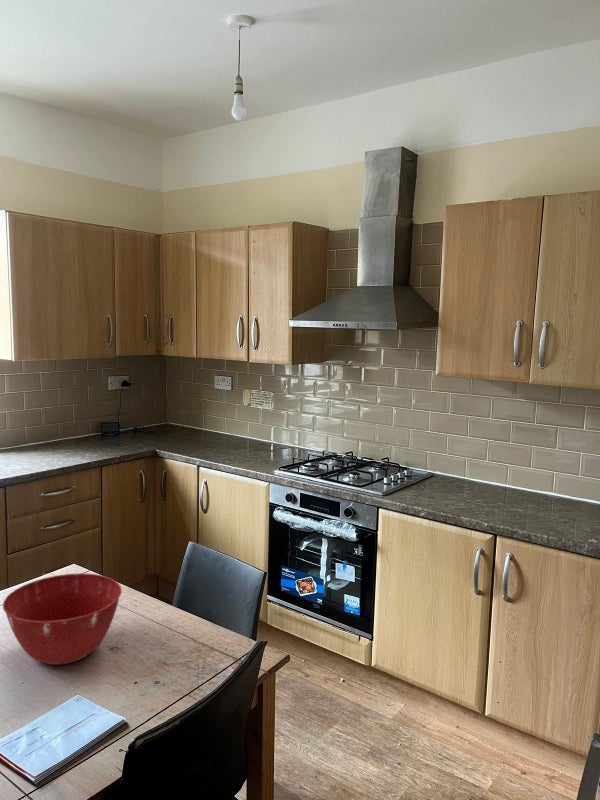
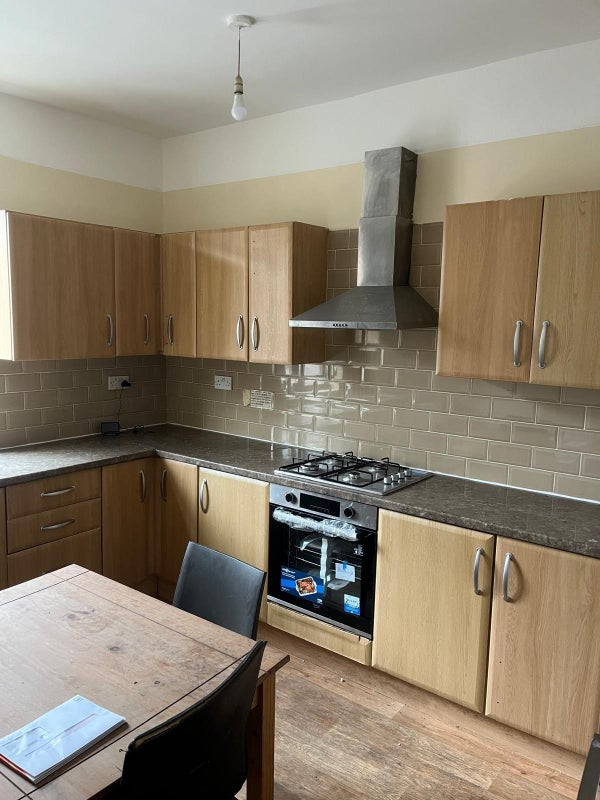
- mixing bowl (64, 623)
